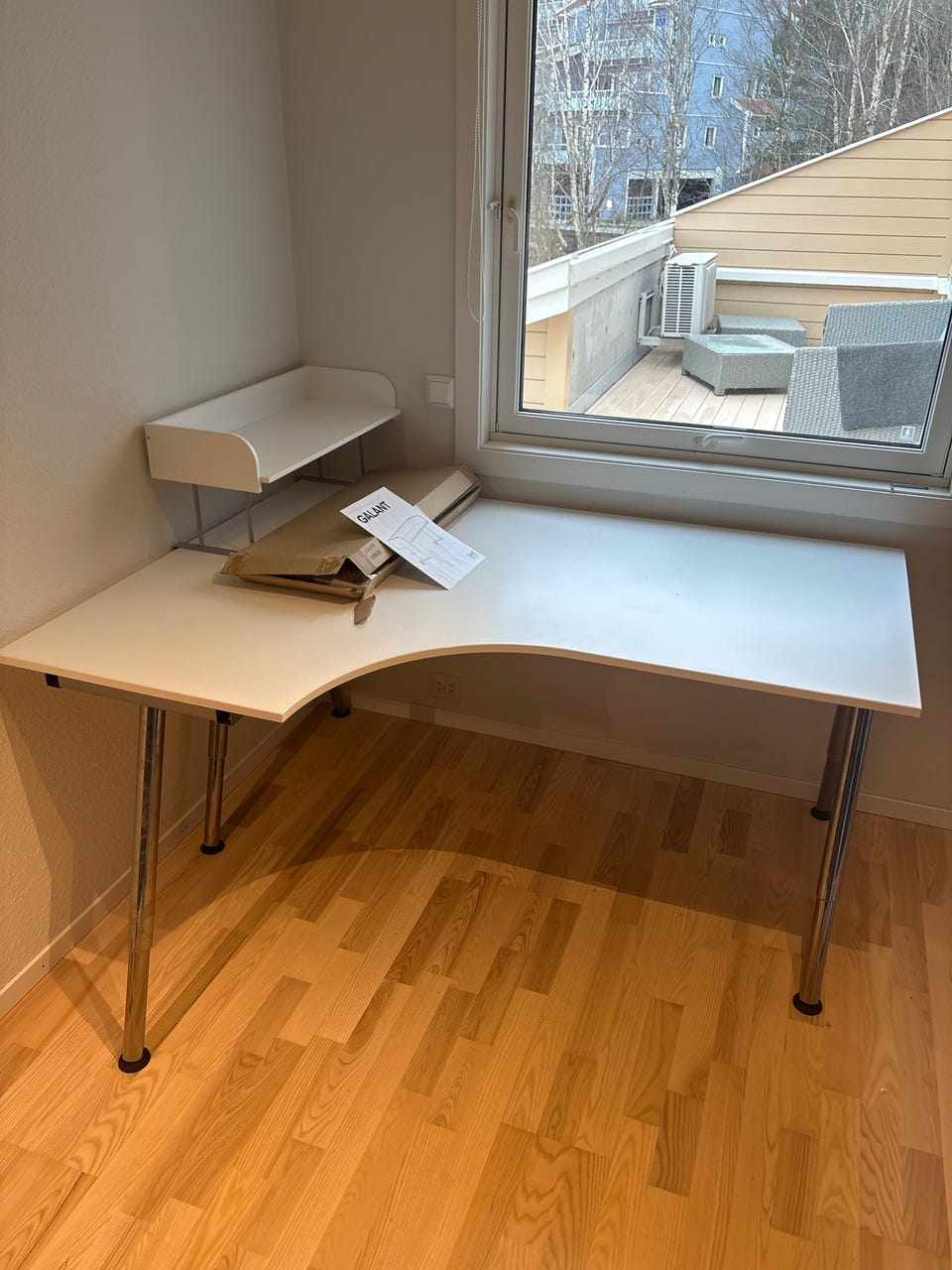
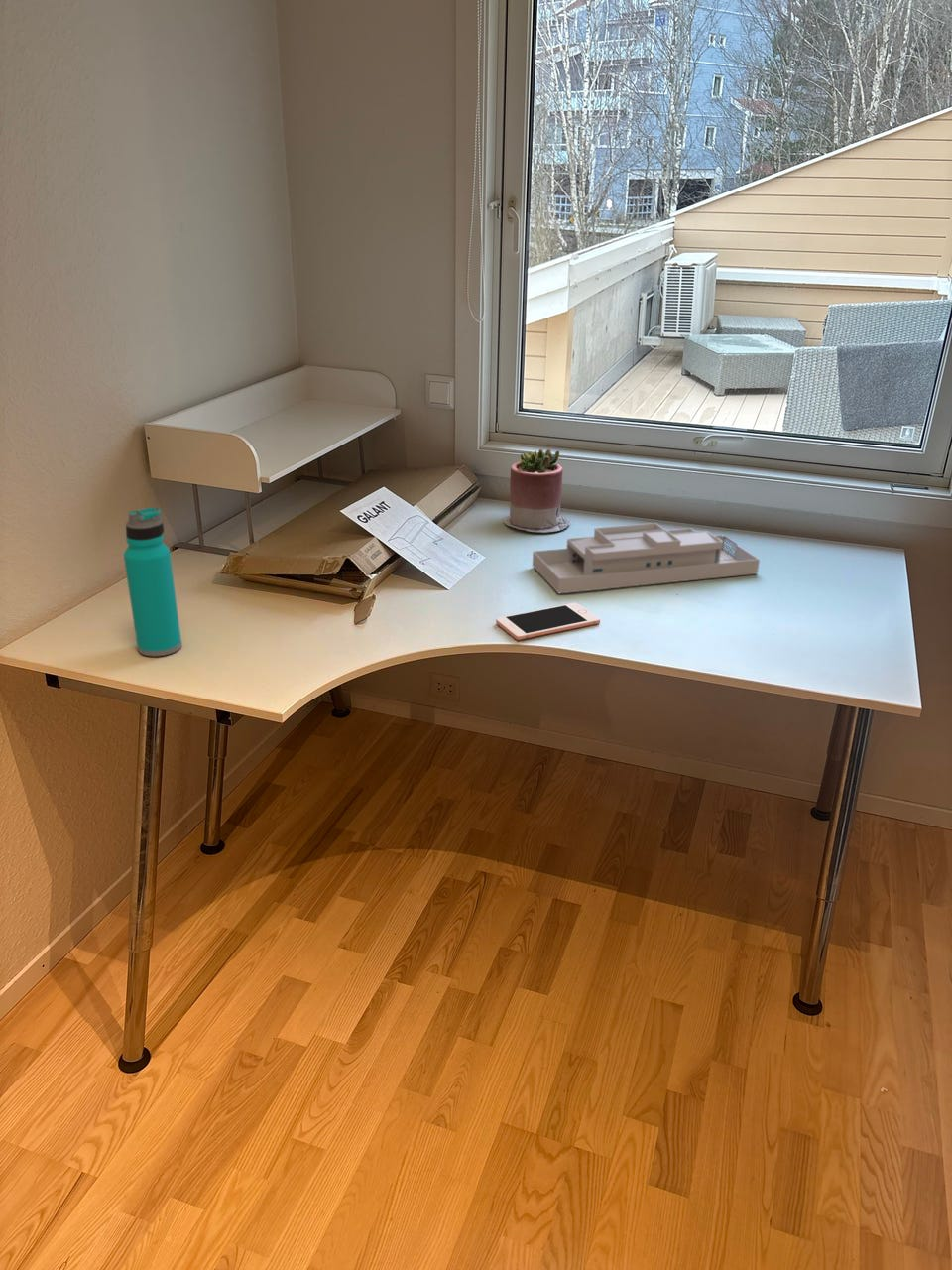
+ cell phone (547, 620)
+ succulent planter (538, 486)
+ water bottle (151, 580)
+ desk organizer (646, 551)
